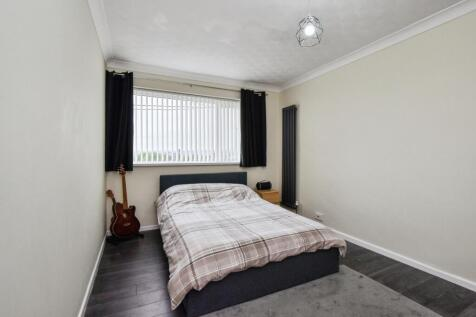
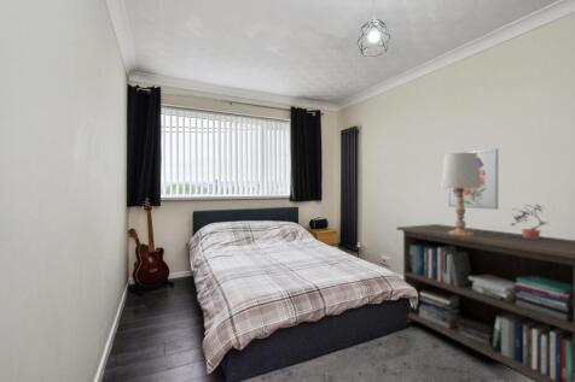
+ storage cabinet (486, 293)
+ table lamp (460, 193)
+ potted plant (527, 221)
+ wall art (471, 188)
